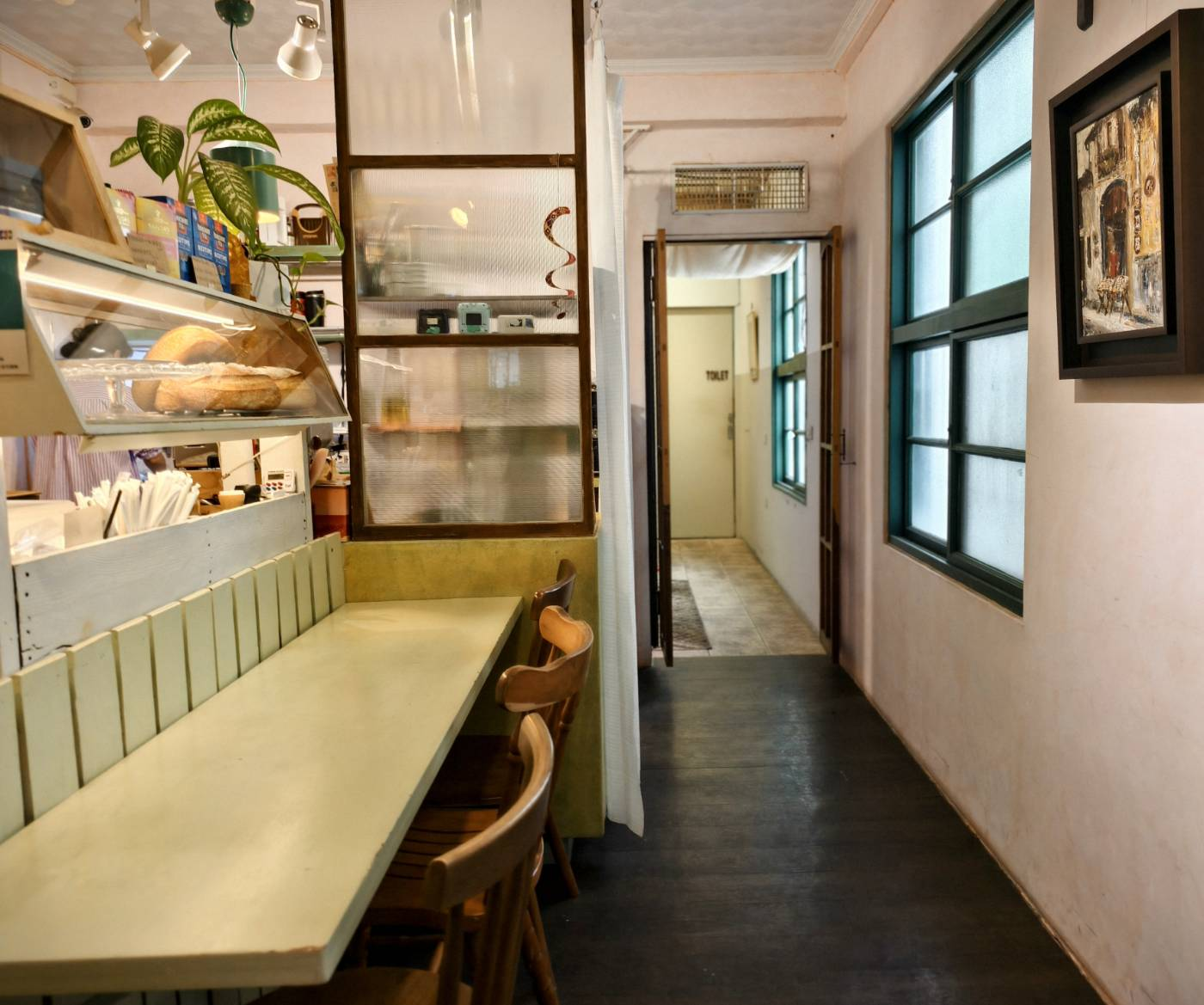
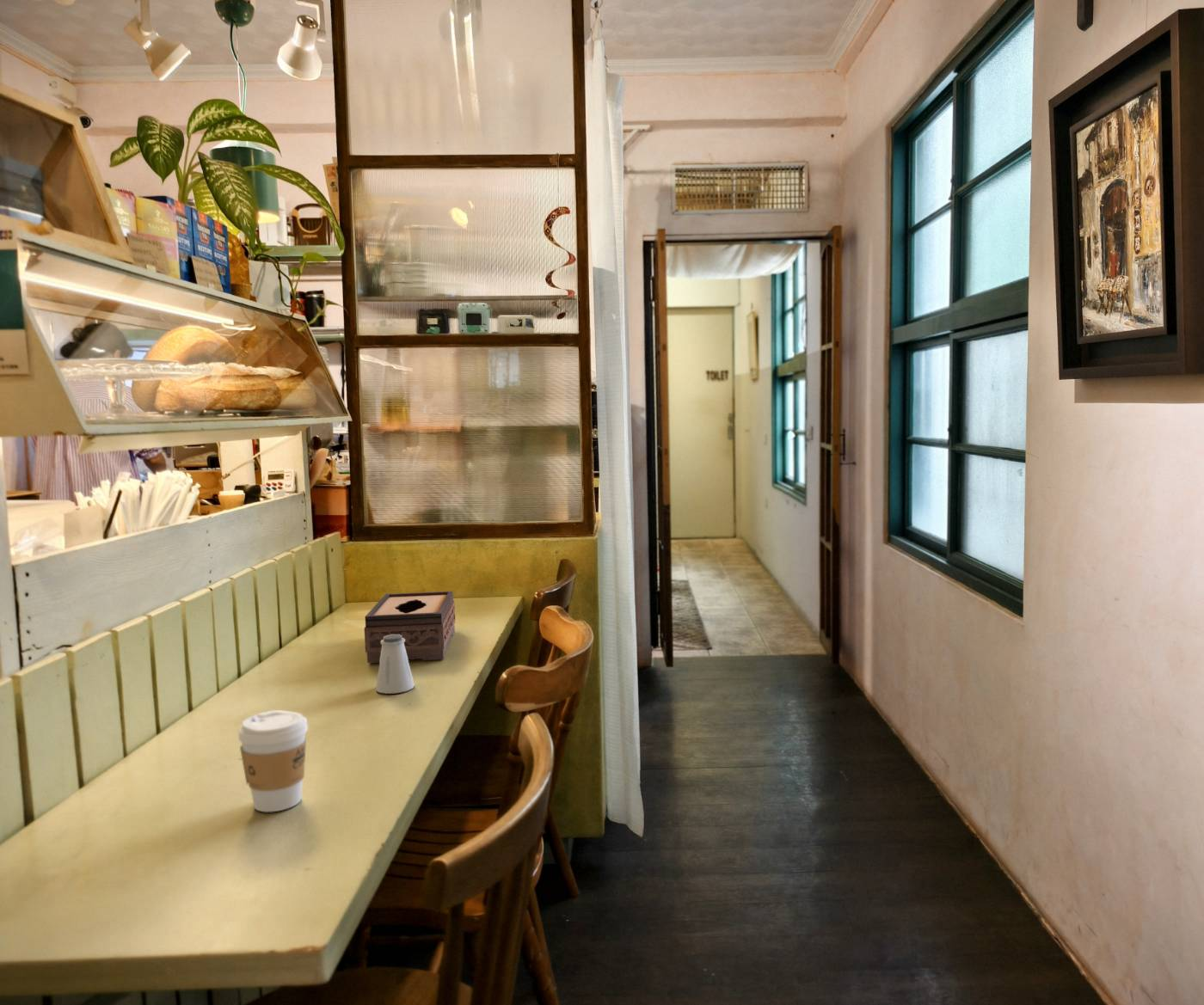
+ saltshaker (393, 662)
+ tissue box (413, 624)
+ coffee cup (275, 759)
